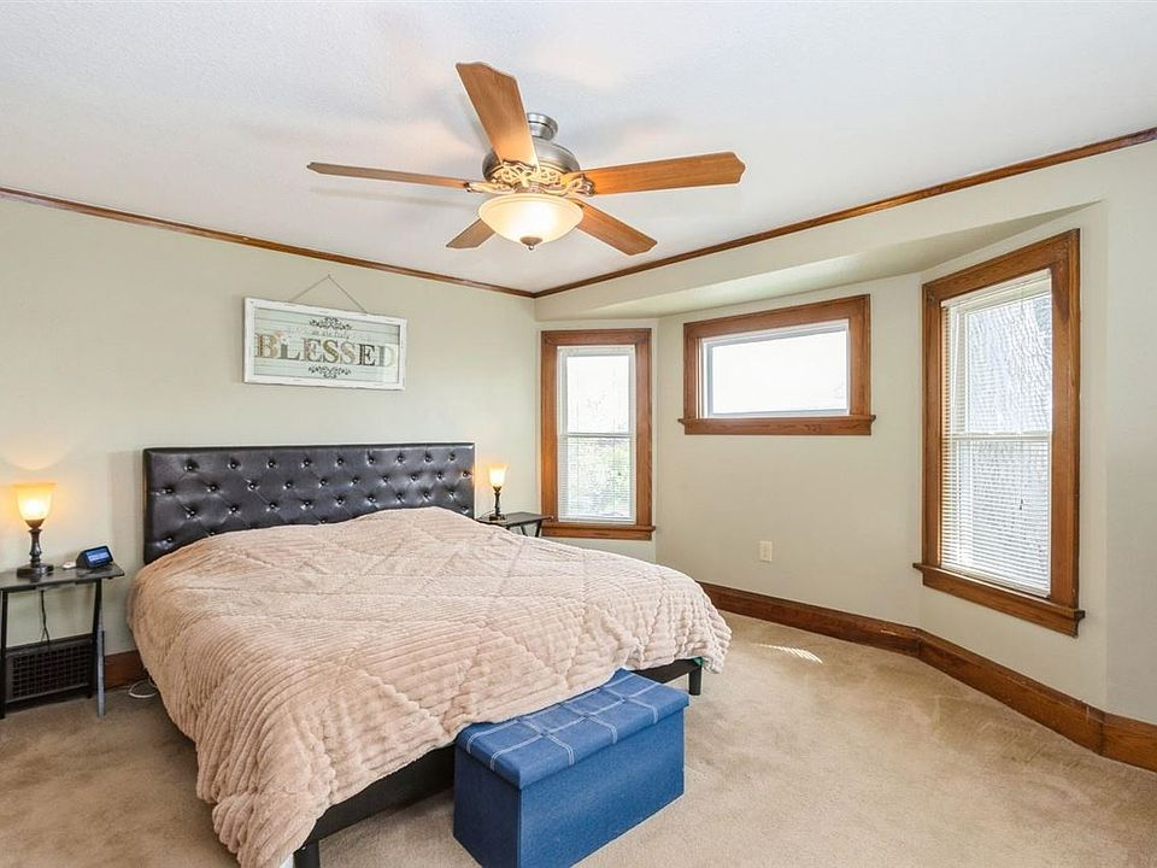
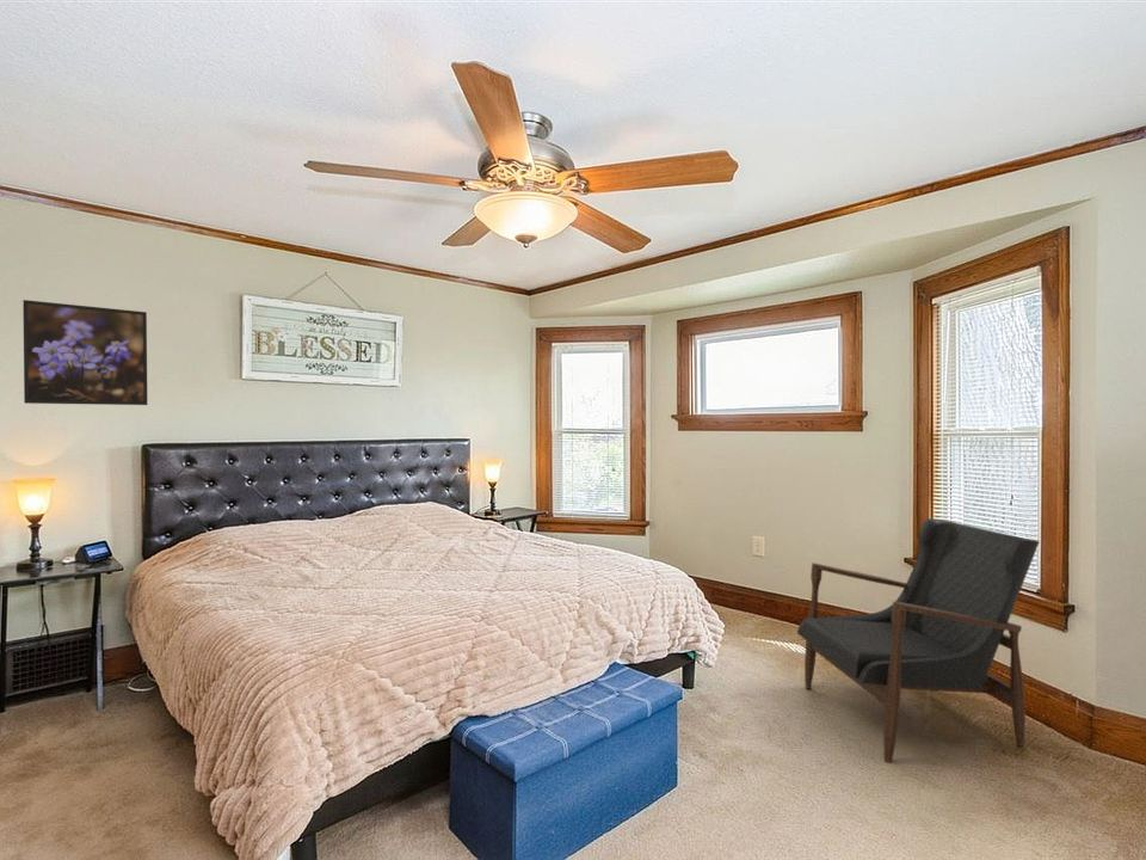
+ armchair (911, 624)
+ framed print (88, 355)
